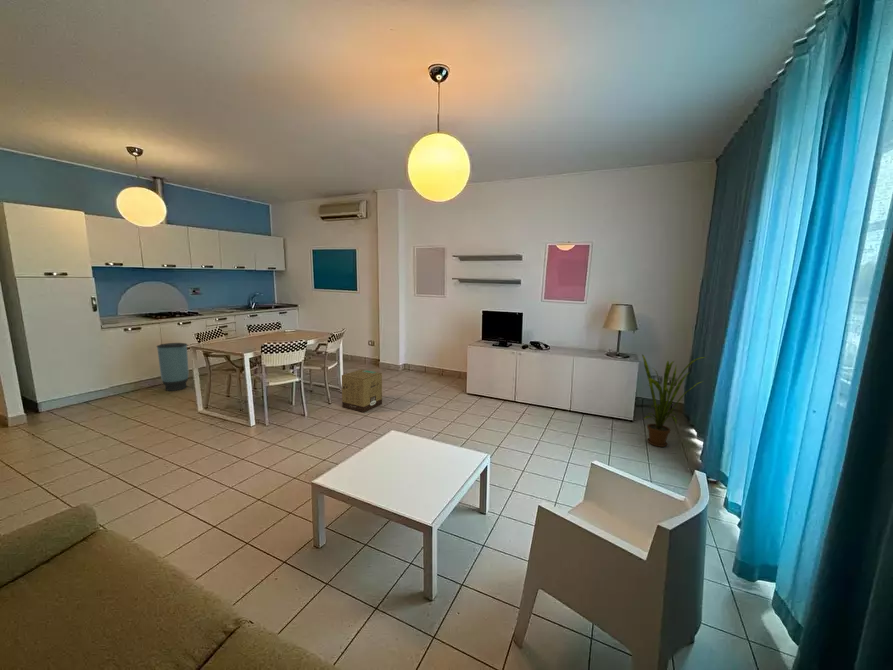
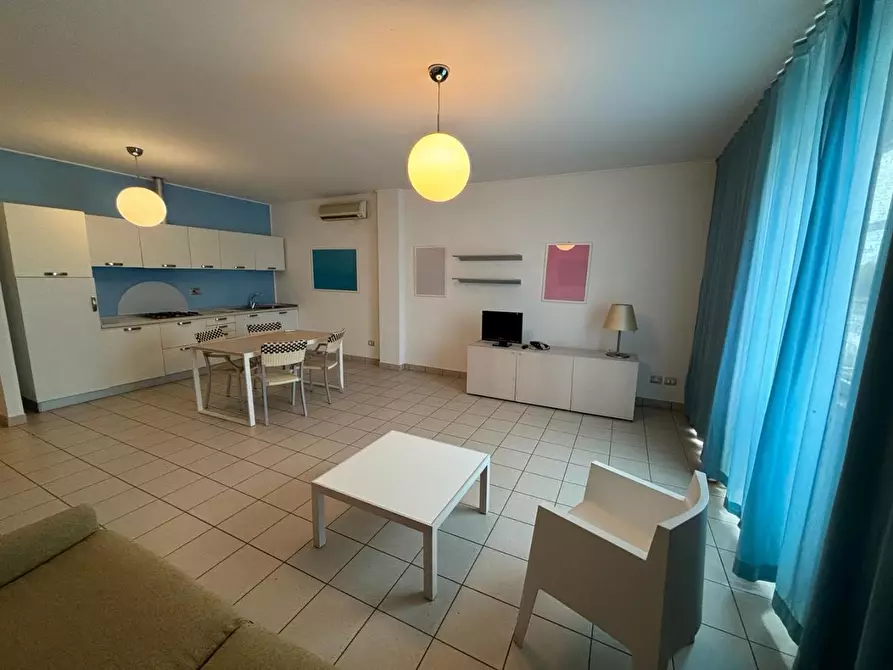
- cardboard box (362, 389)
- trash can (172, 366)
- house plant (667, 399)
